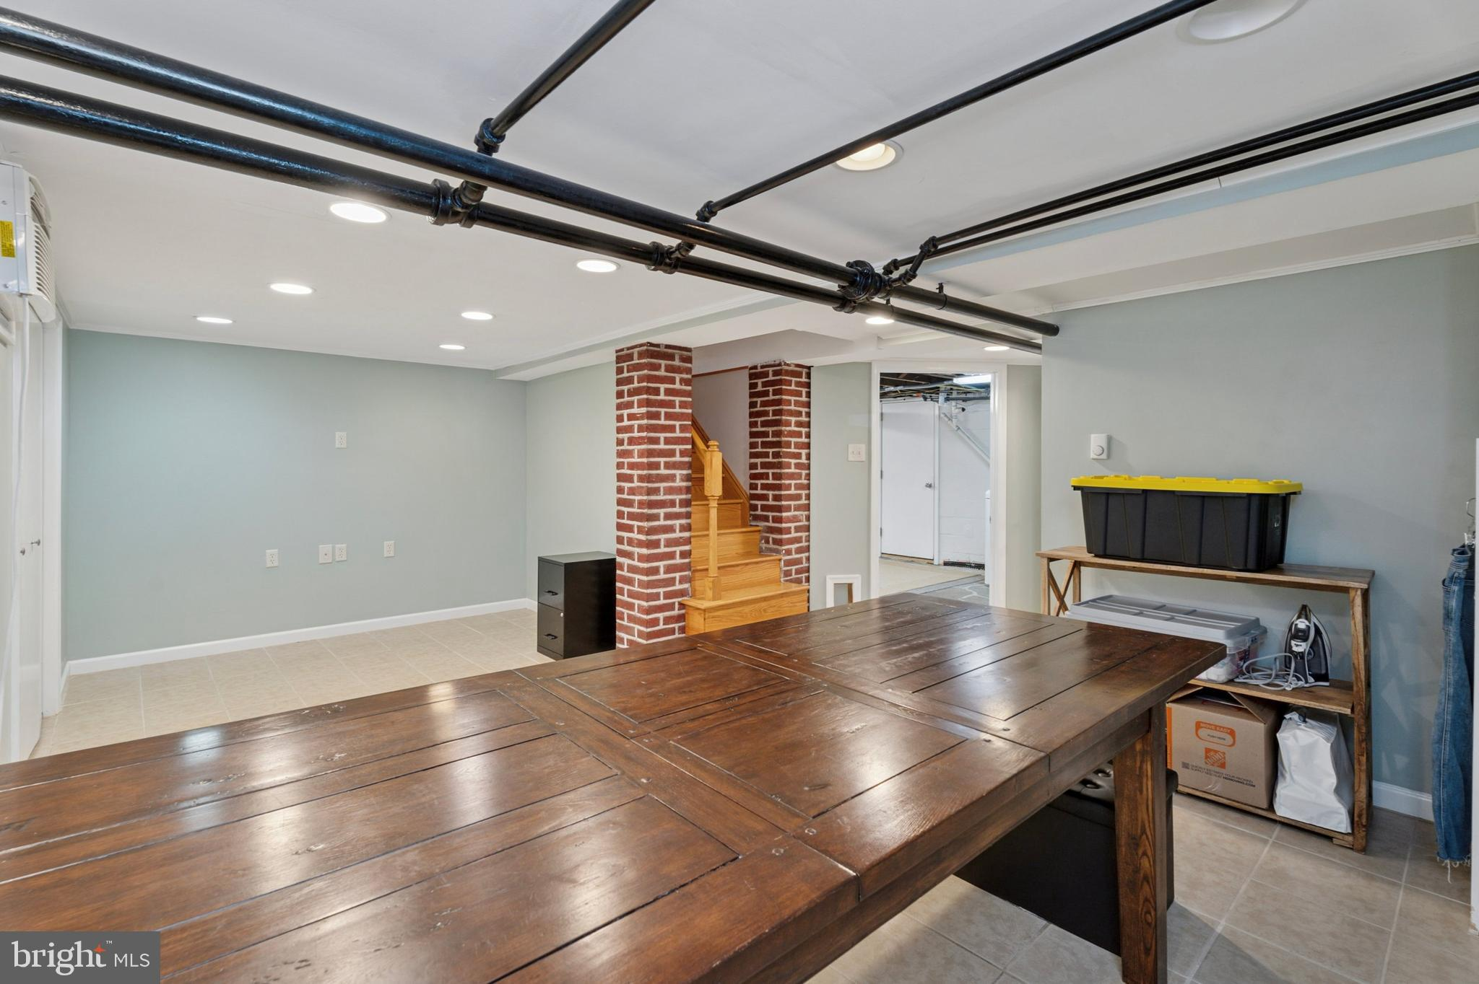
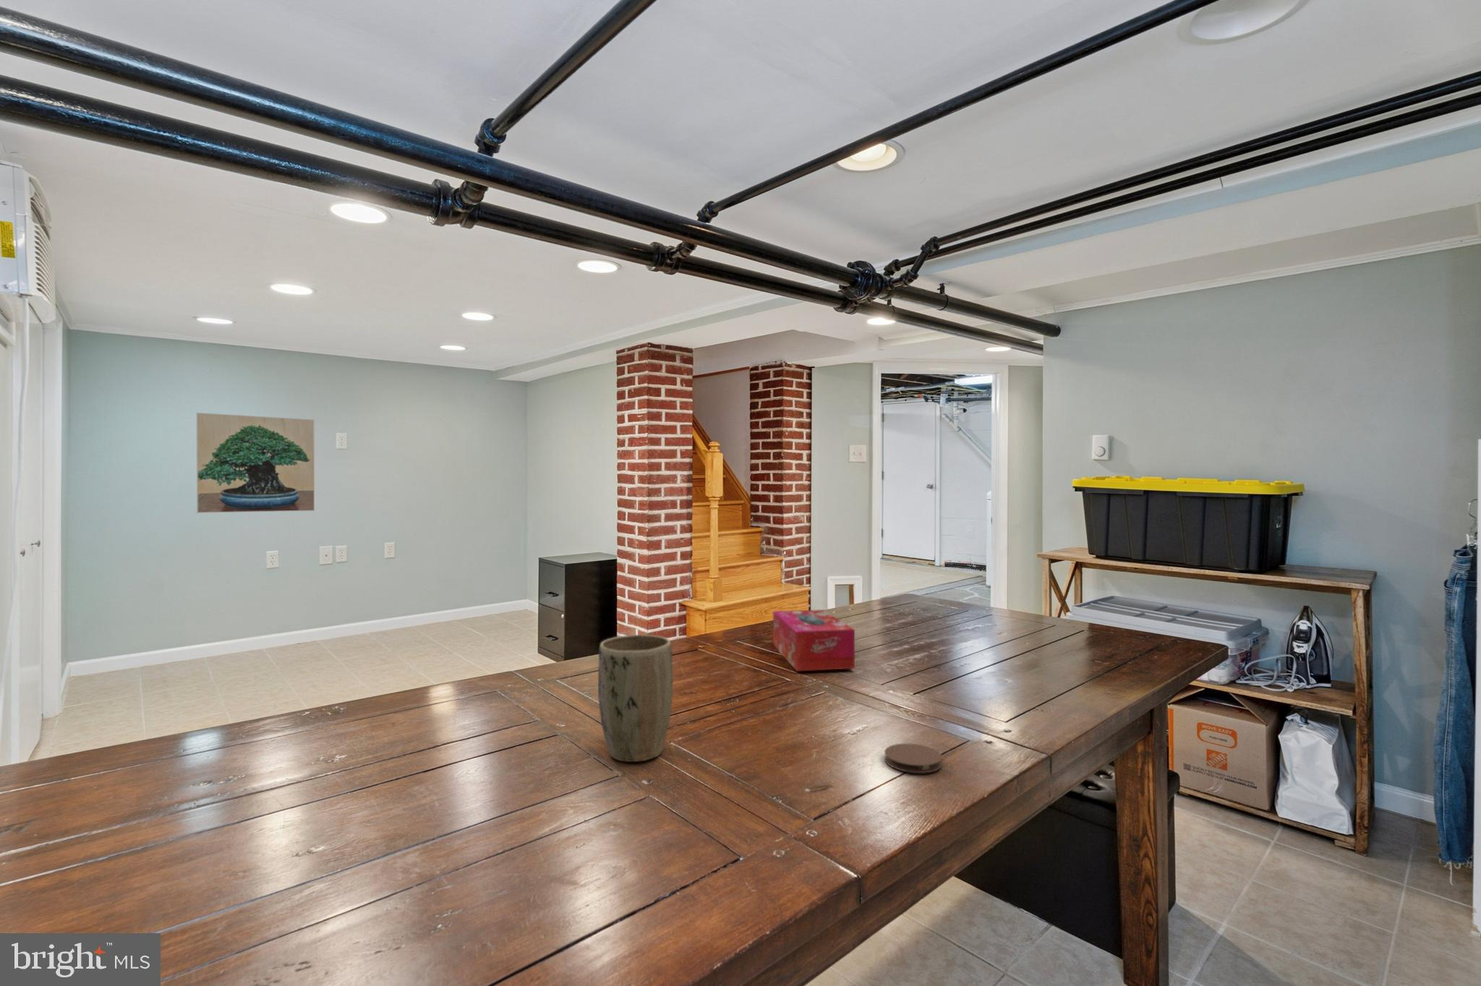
+ coaster (912, 757)
+ tissue box (811, 637)
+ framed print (259, 464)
+ plant pot (636, 697)
